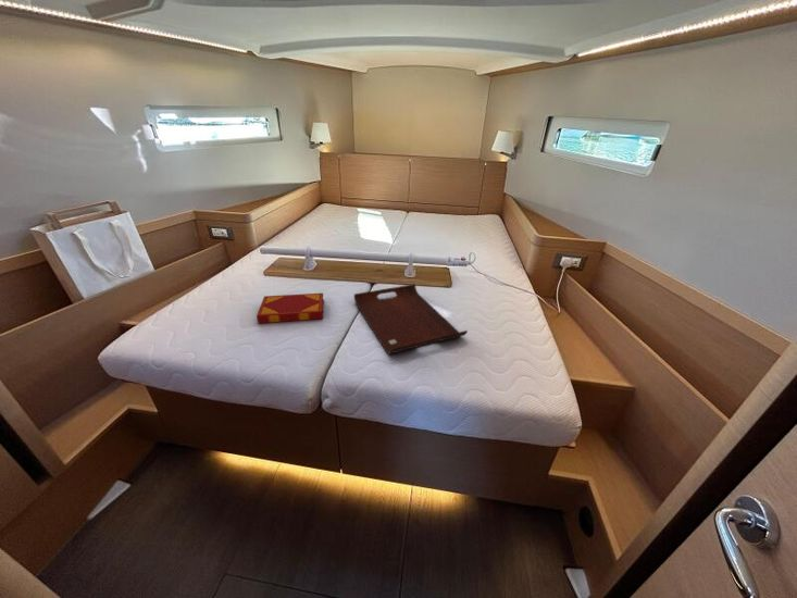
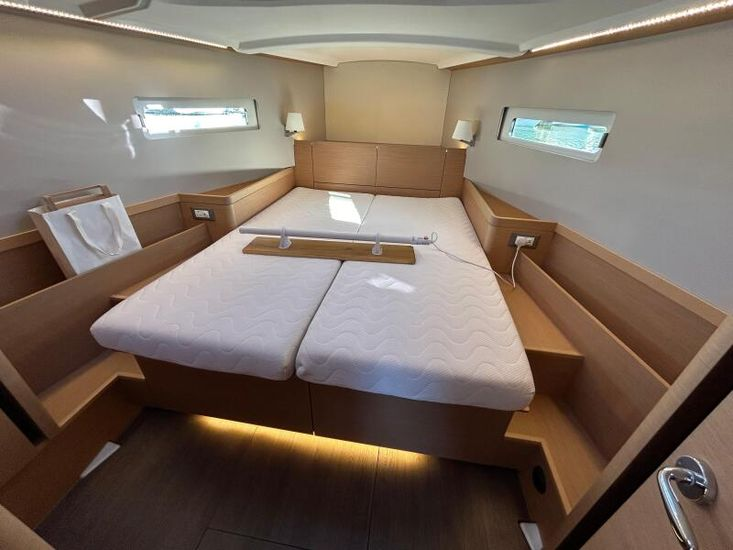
- hardback book (292, 307)
- serving tray (404, 314)
